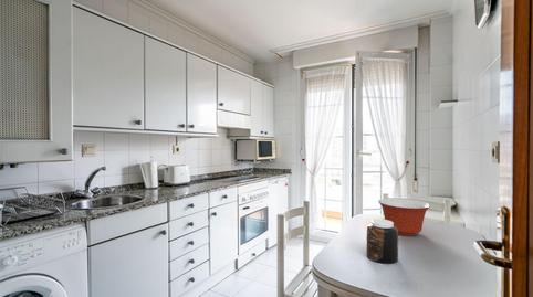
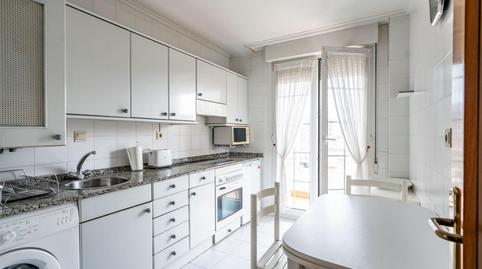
- jar (382, 240)
- mixing bowl (403, 216)
